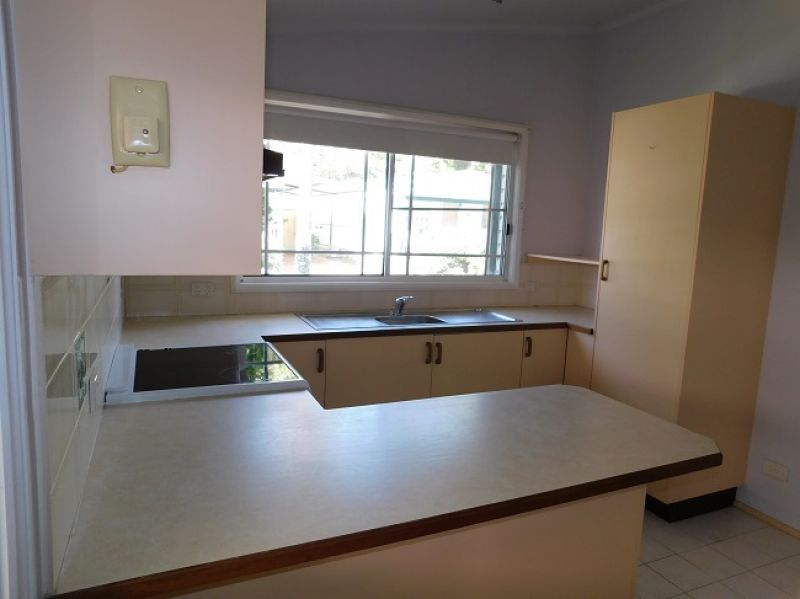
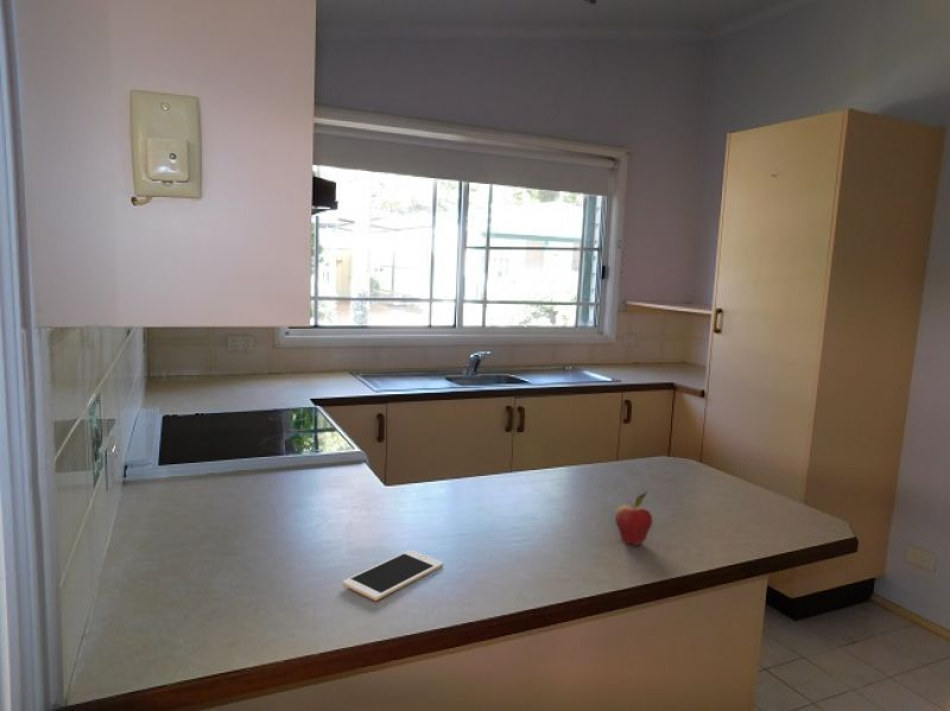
+ fruit (633, 516)
+ cell phone (394, 572)
